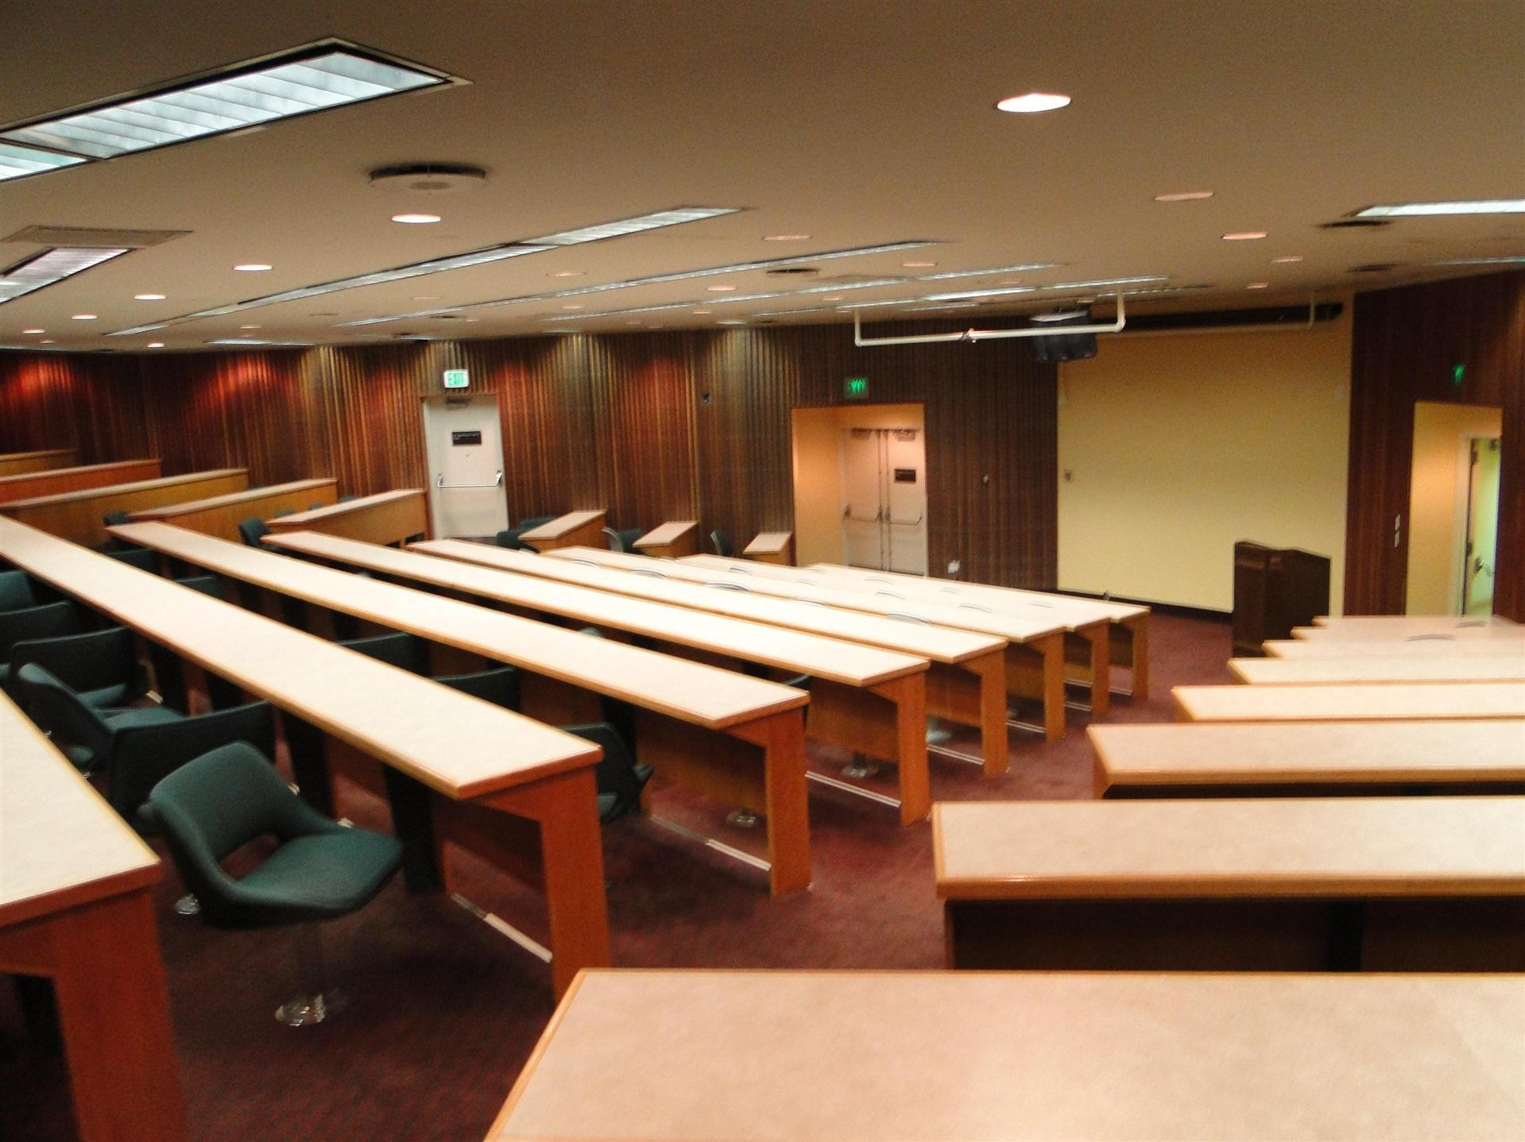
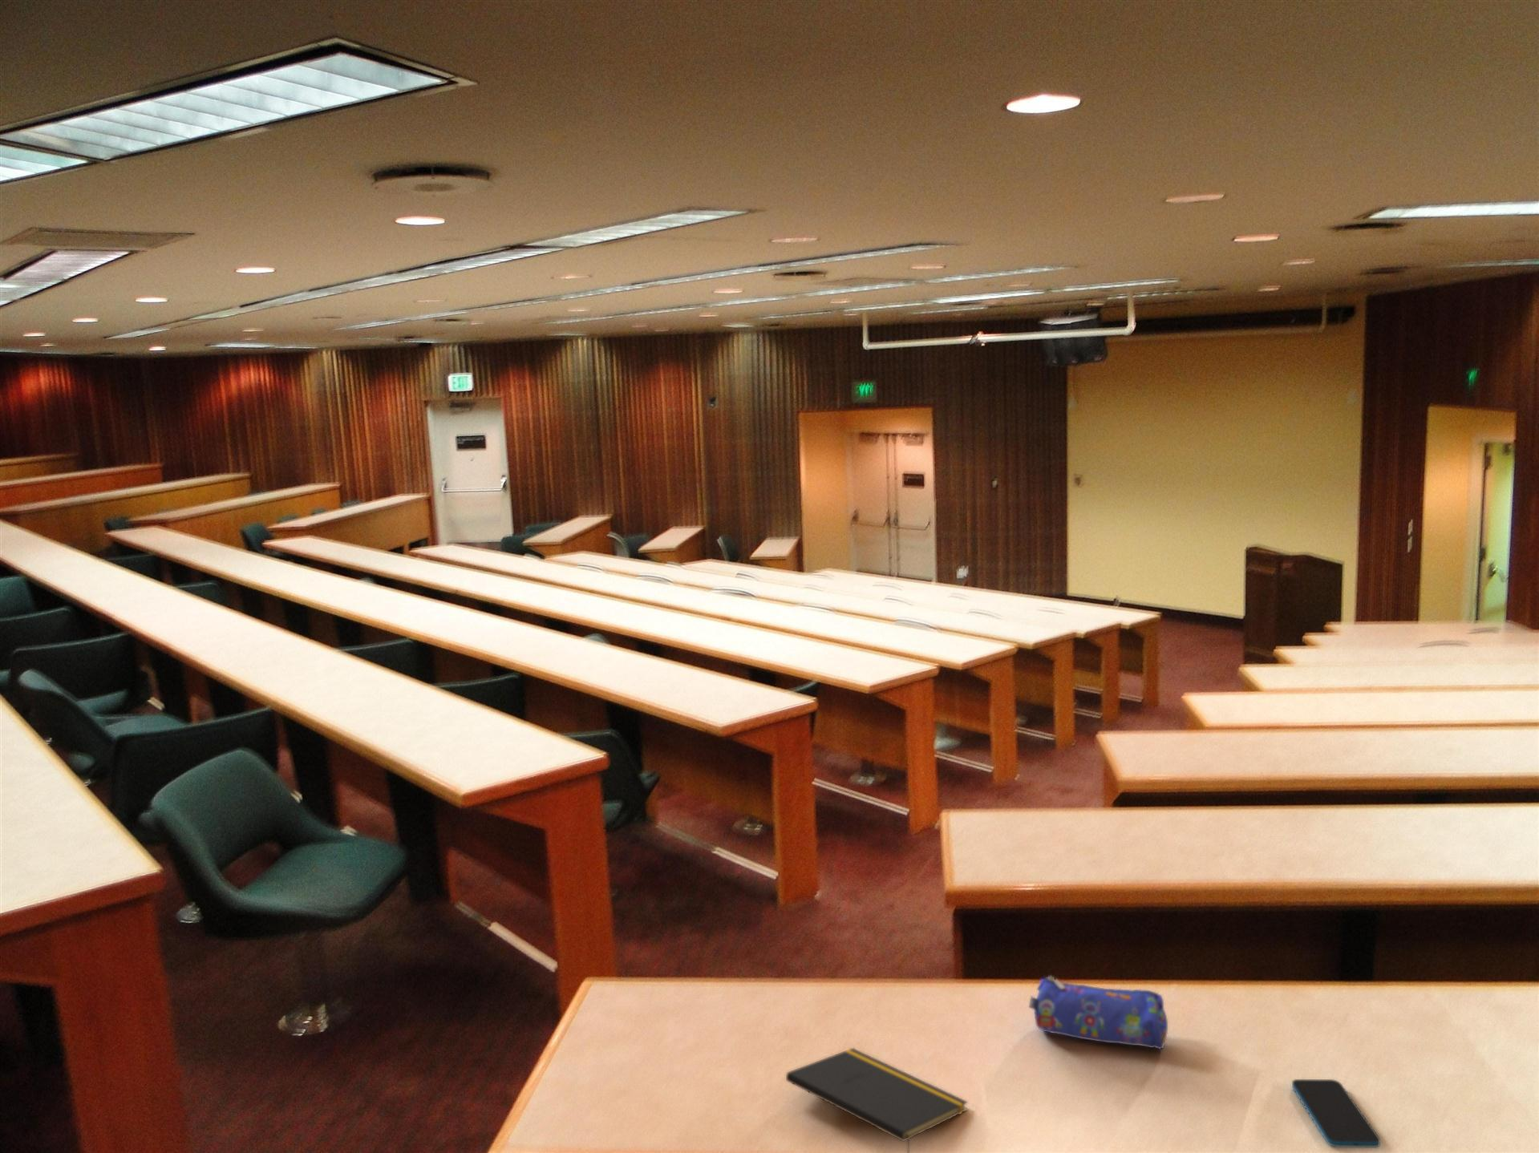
+ pencil case (1098, 1010)
+ smartphone (1333, 1112)
+ notepad (875, 1091)
